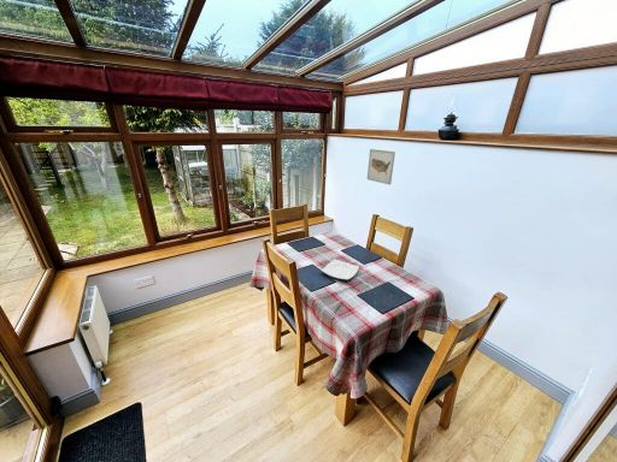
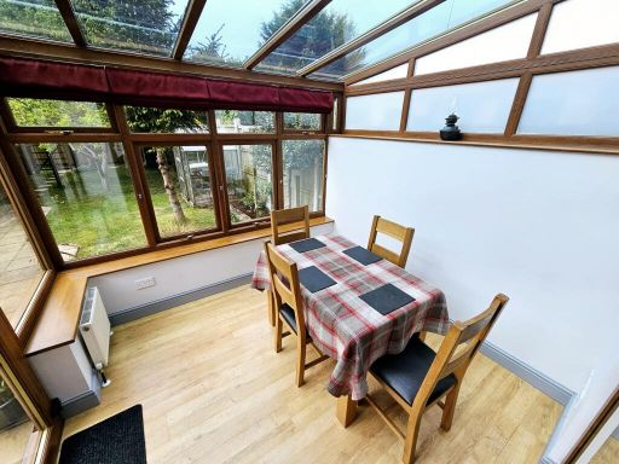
- plate (340, 270)
- wall art (380, 166)
